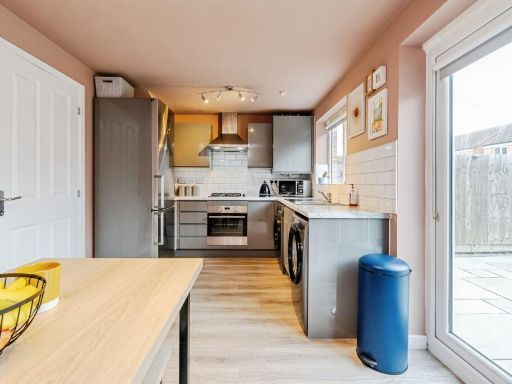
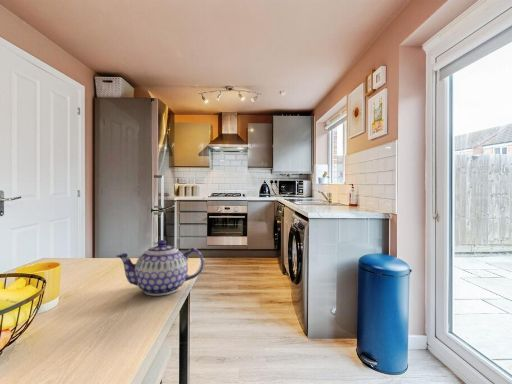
+ teapot (161, 264)
